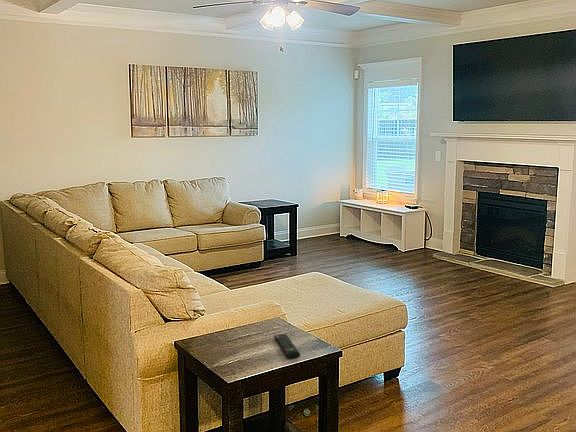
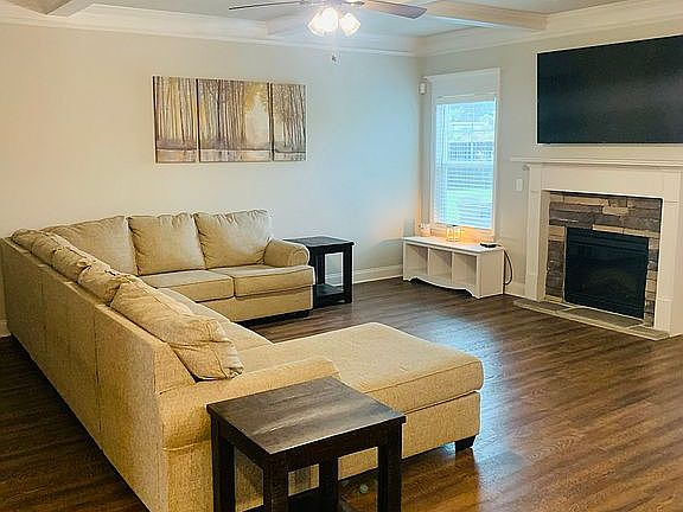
- remote control (286, 345)
